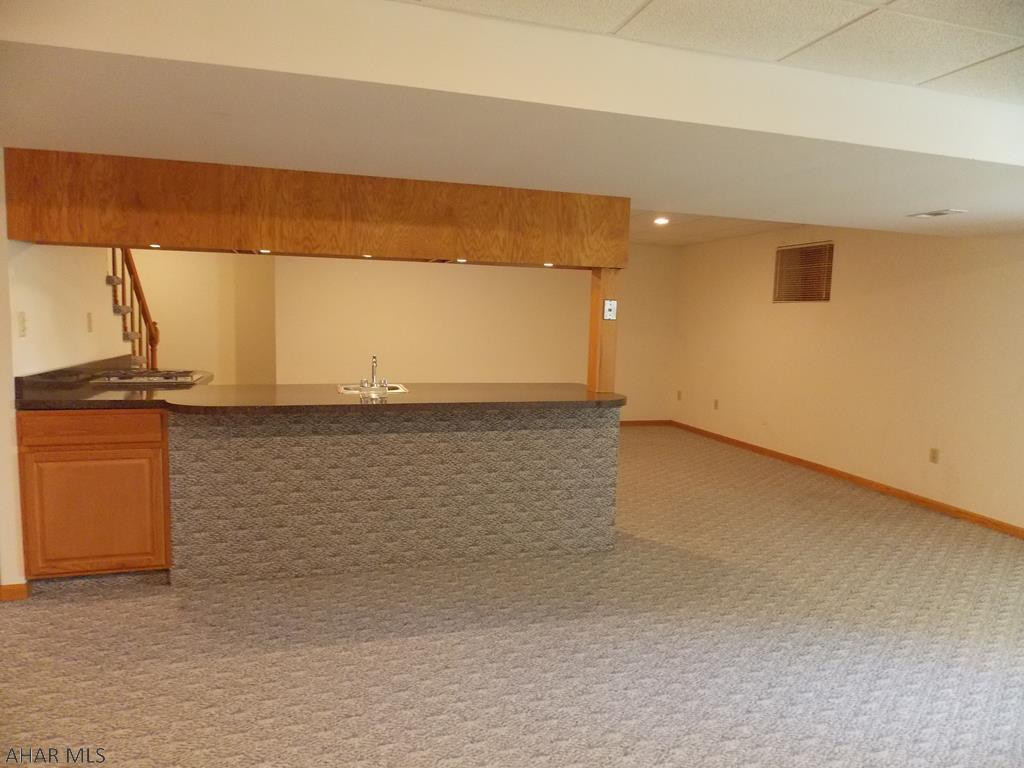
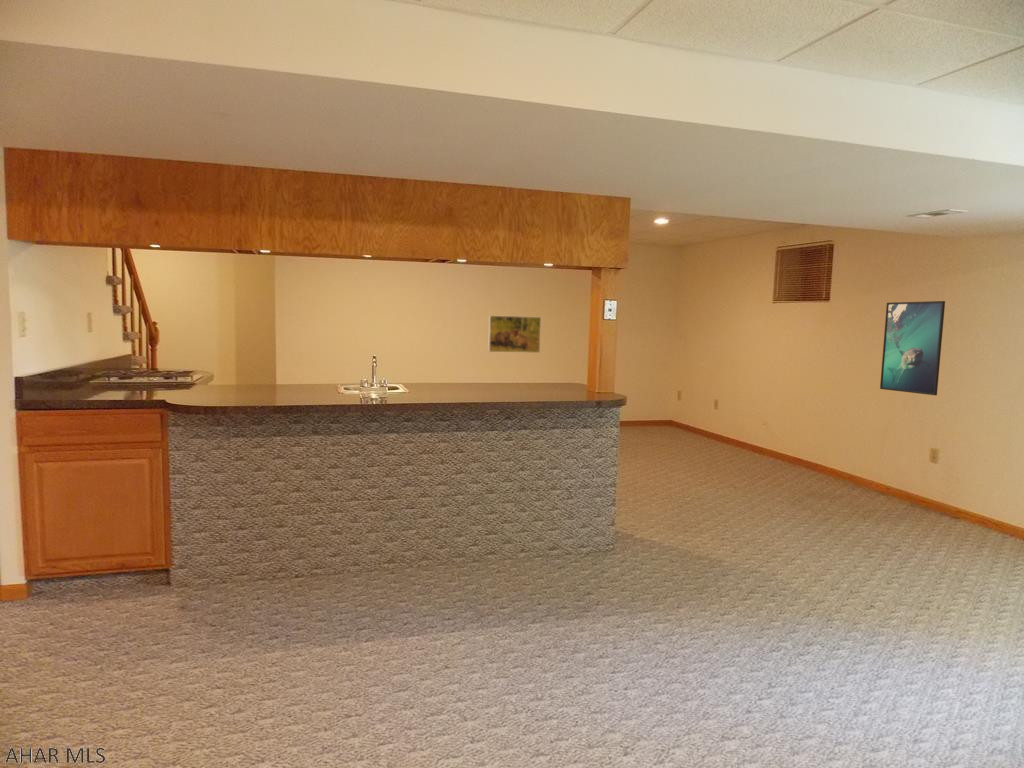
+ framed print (910, 347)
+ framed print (514, 334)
